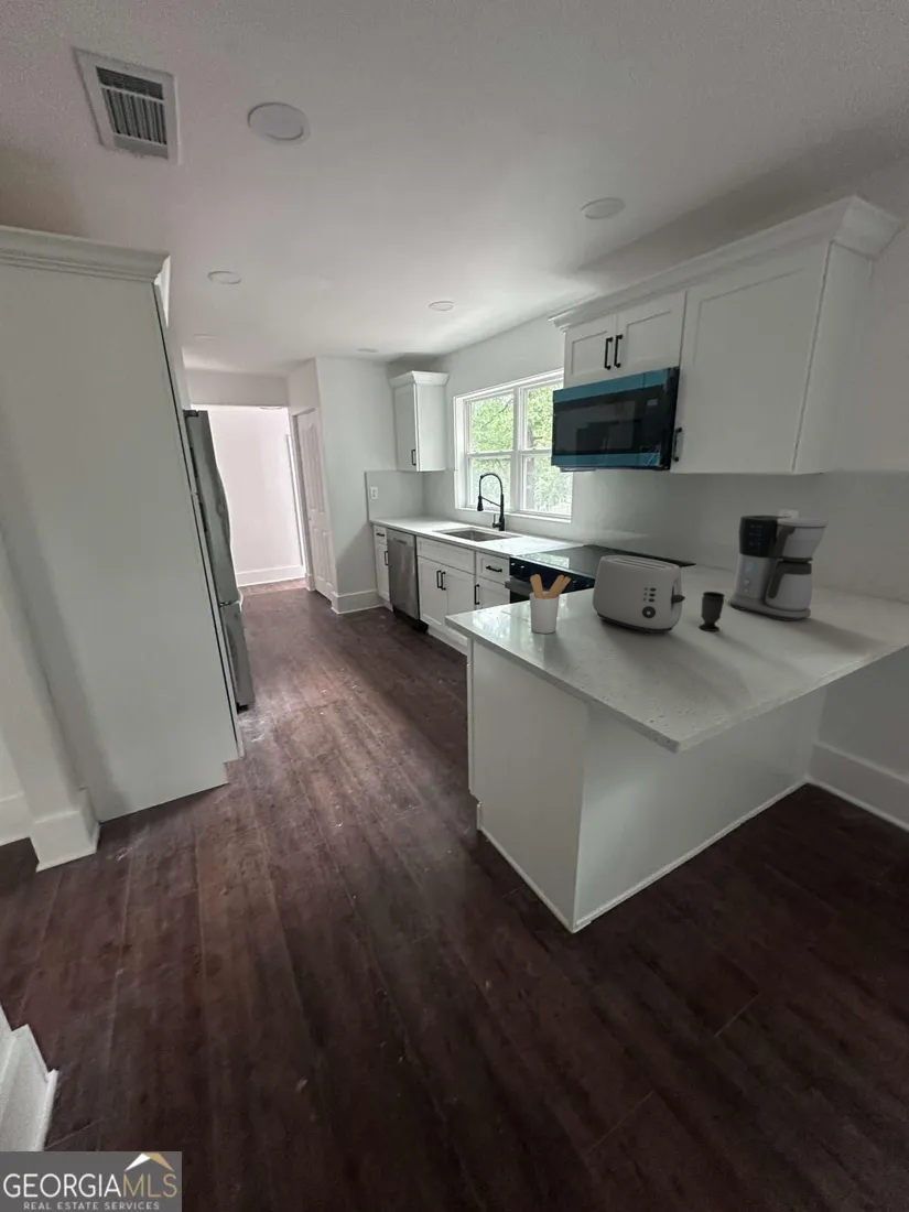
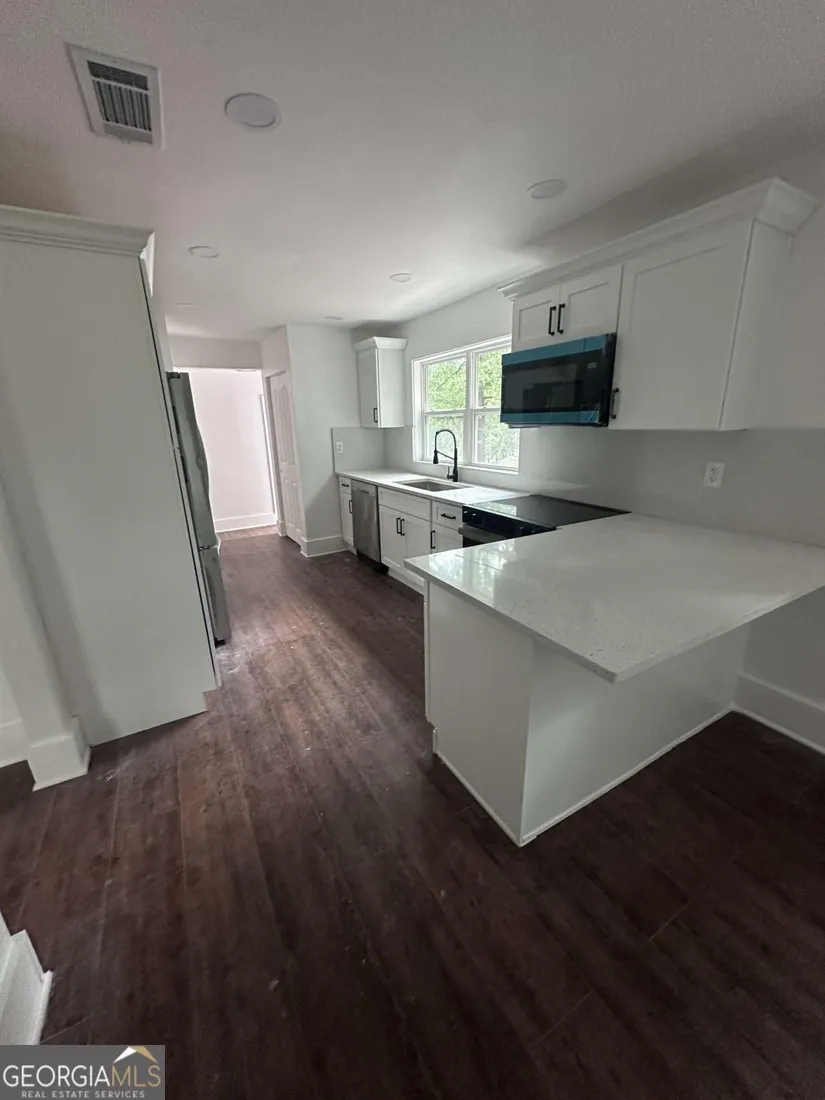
- coffee maker (770, 565)
- toaster (636, 594)
- cup (711, 610)
- utensil holder (550, 602)
